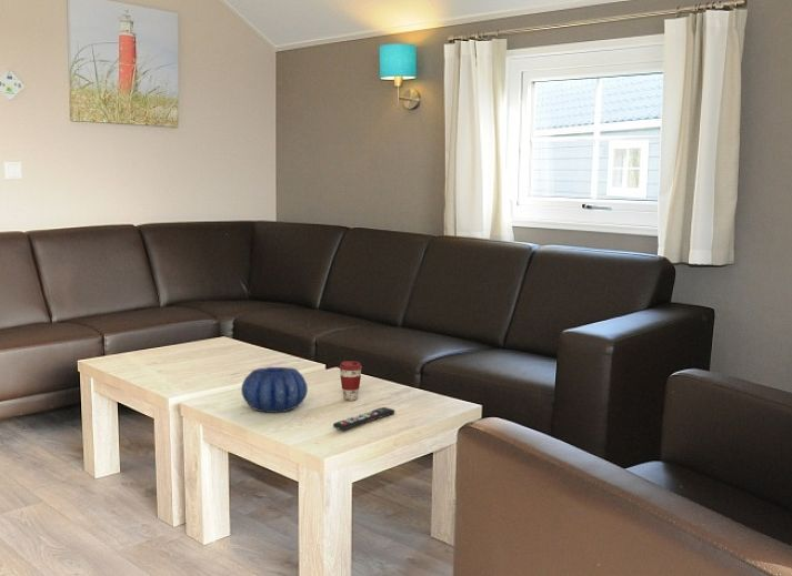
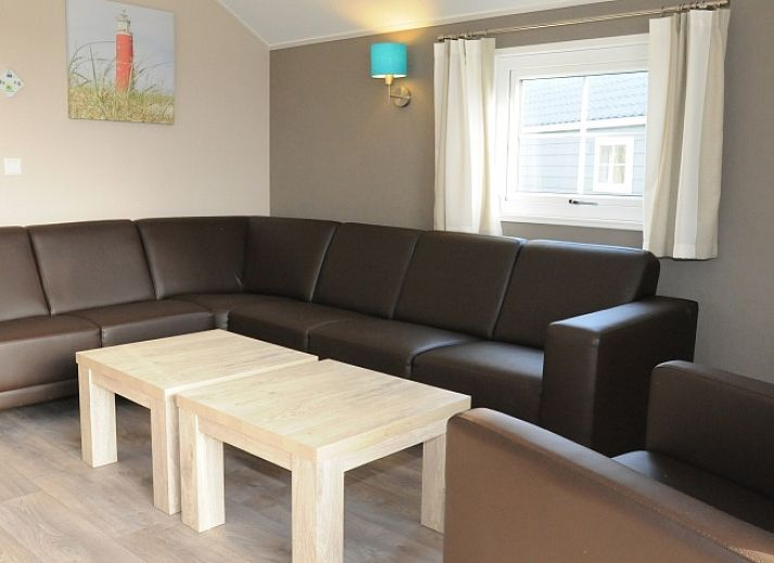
- remote control (364, 417)
- coffee cup (350, 381)
- decorative bowl (274, 387)
